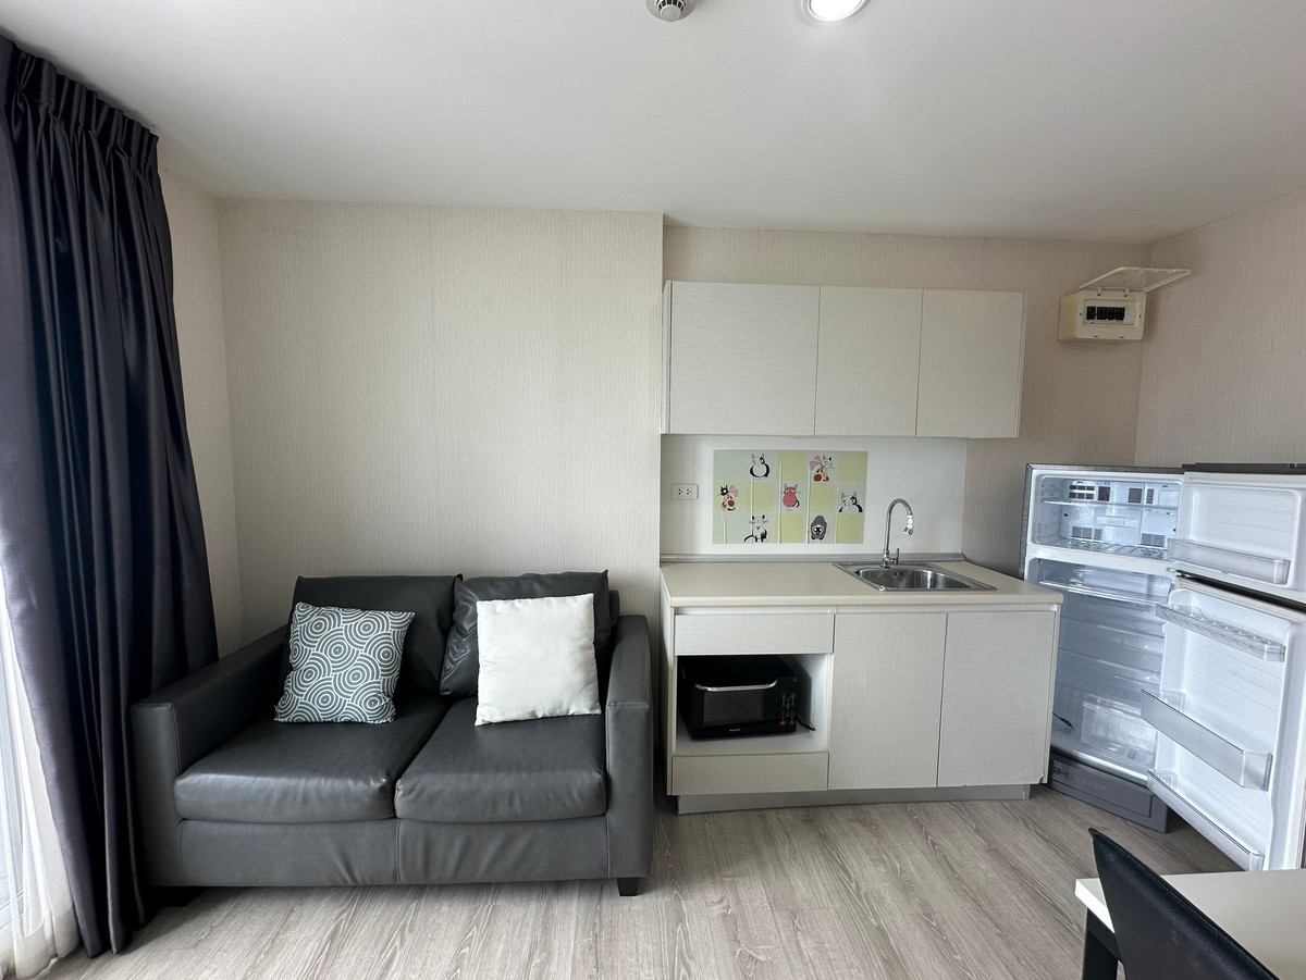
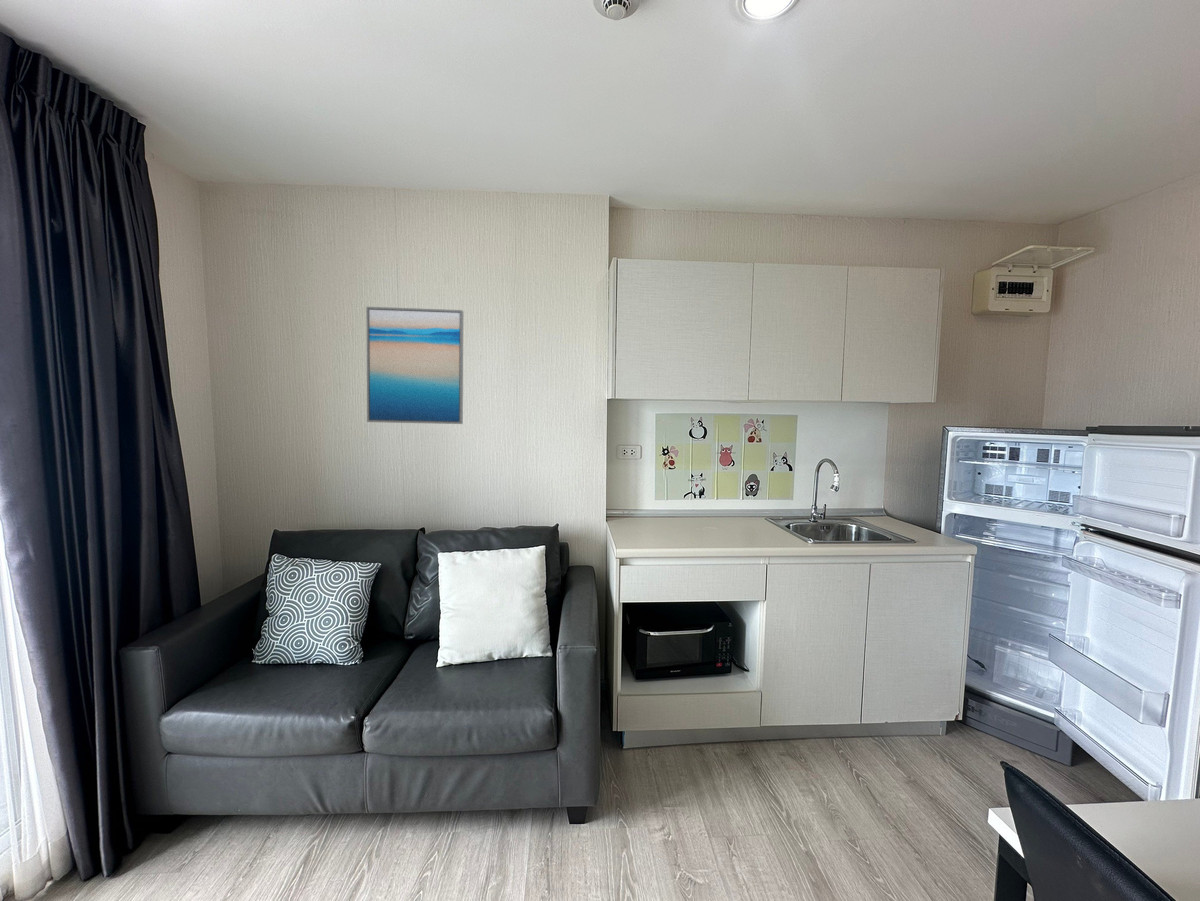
+ wall art (415, 366)
